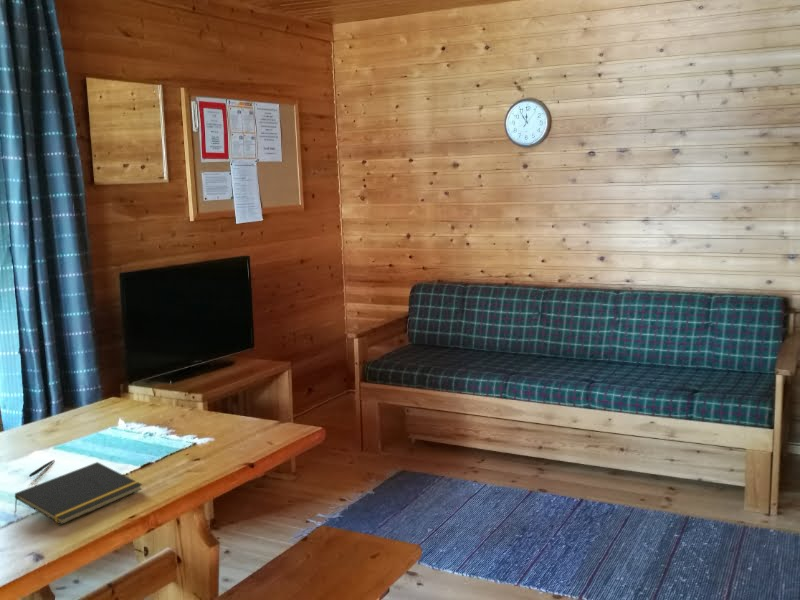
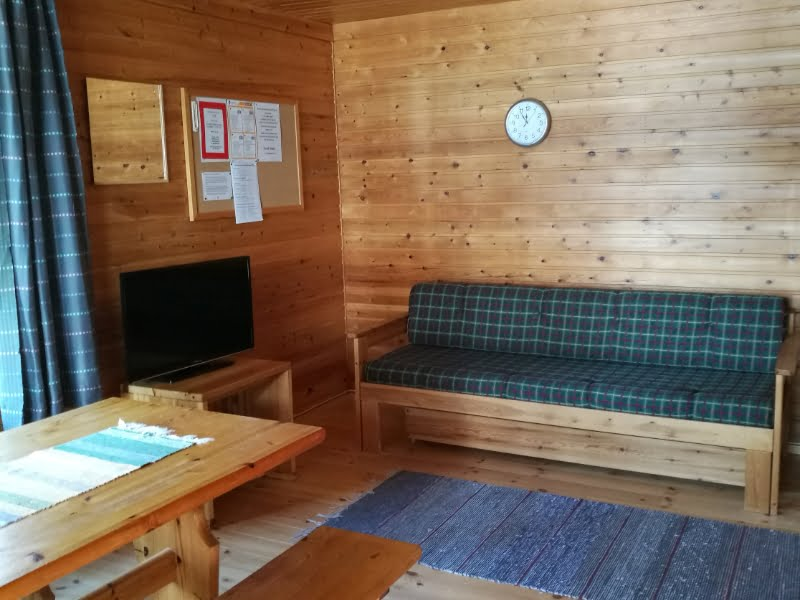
- pen (43, 467)
- notepad (80, 491)
